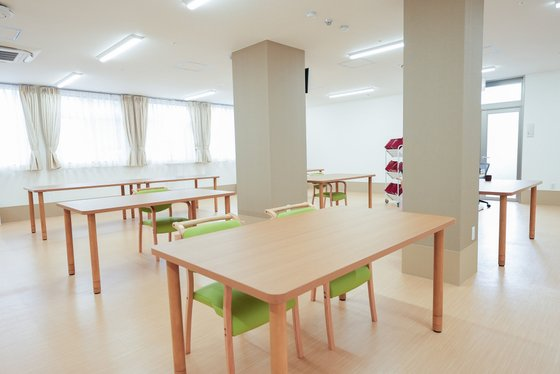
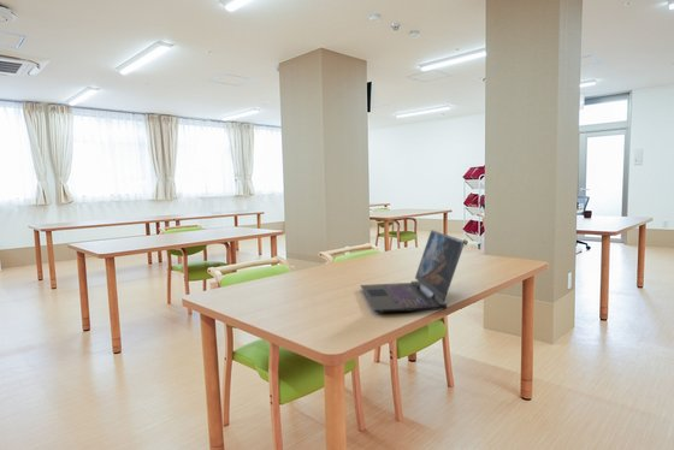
+ laptop (416, 272)
